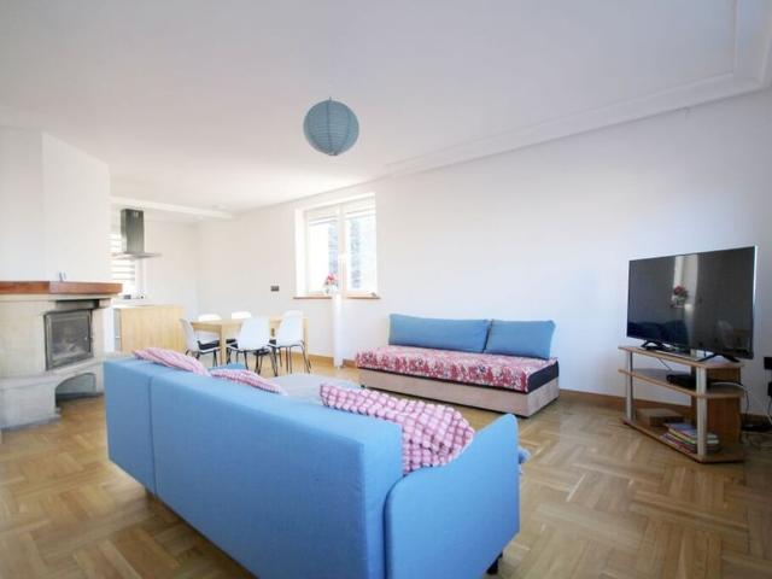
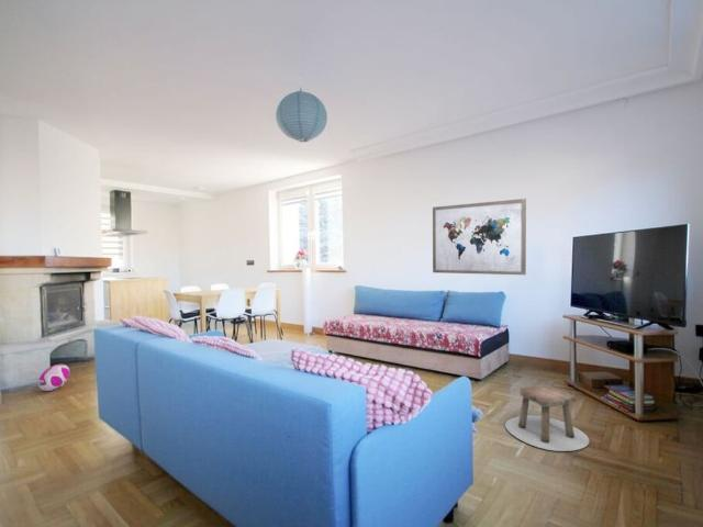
+ wall art (476, 238)
+ ball (54, 377)
+ stool (545, 412)
